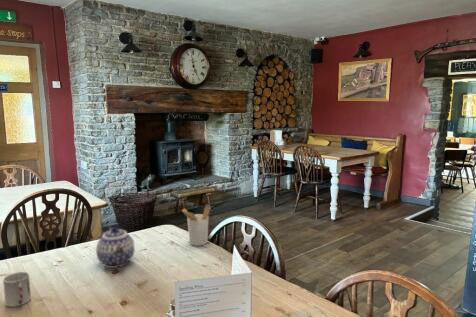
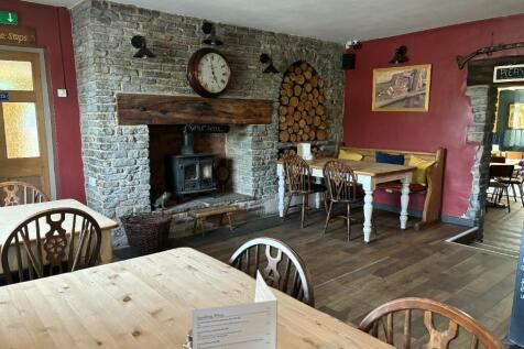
- utensil holder (195, 225)
- teapot (115, 244)
- cup (18, 290)
